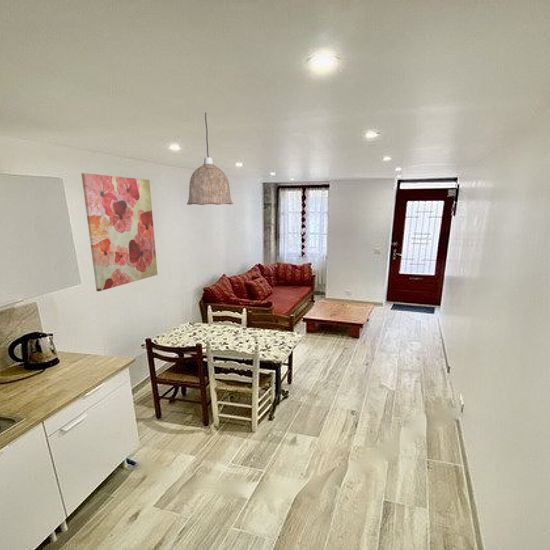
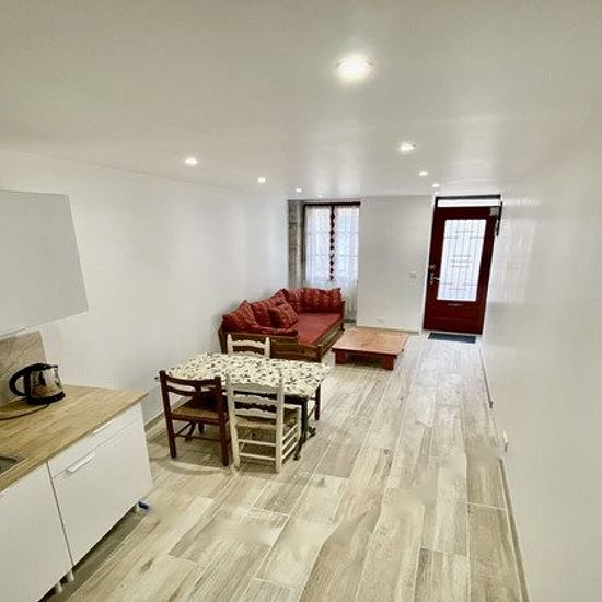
- wall art (124, 231)
- pendant lamp (208, 159)
